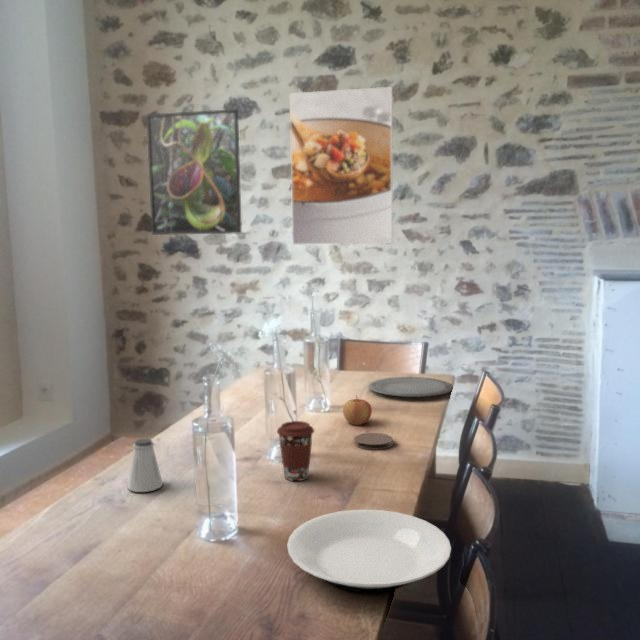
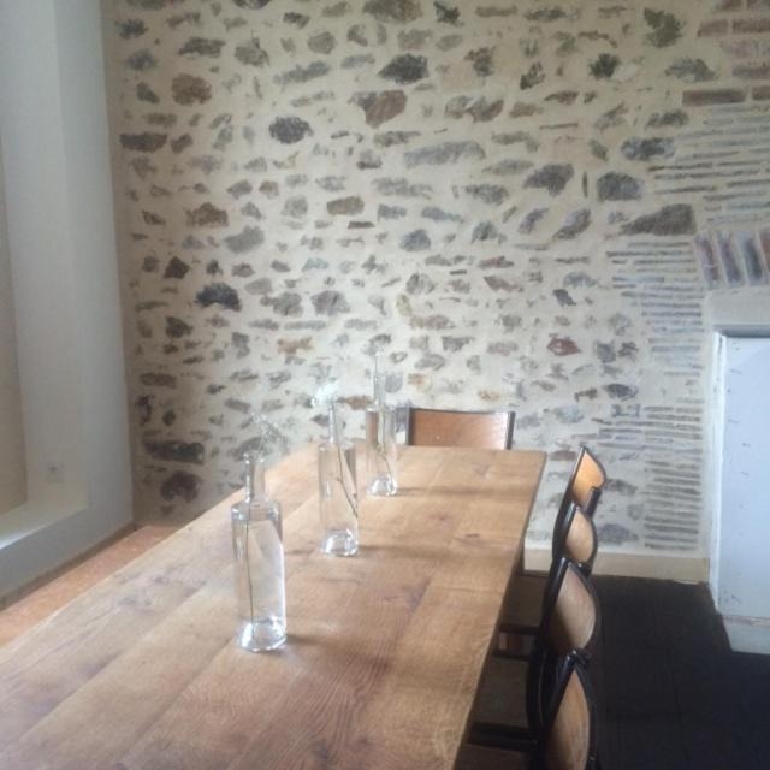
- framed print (341, 168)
- coffee cup (295, 451)
- plate (368, 554)
- coaster (373, 441)
- apple (357, 409)
- plate (410, 387)
- saltshaker (144, 463)
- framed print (194, 173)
